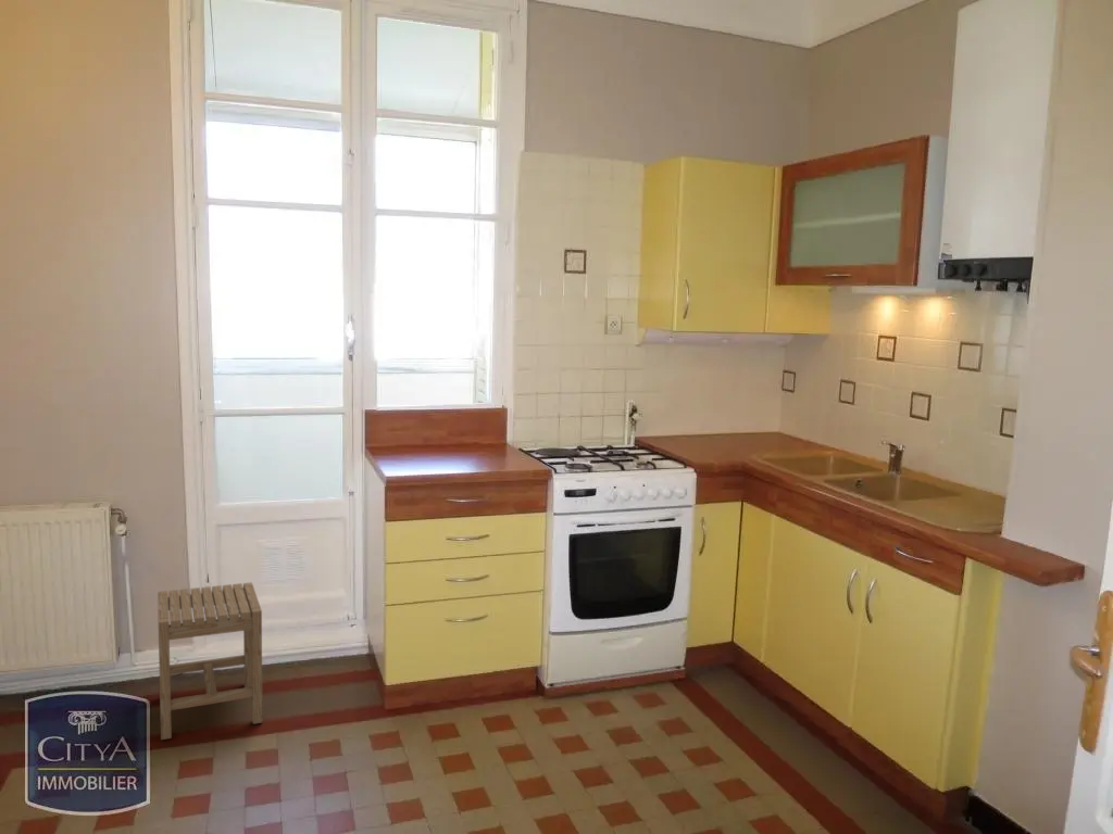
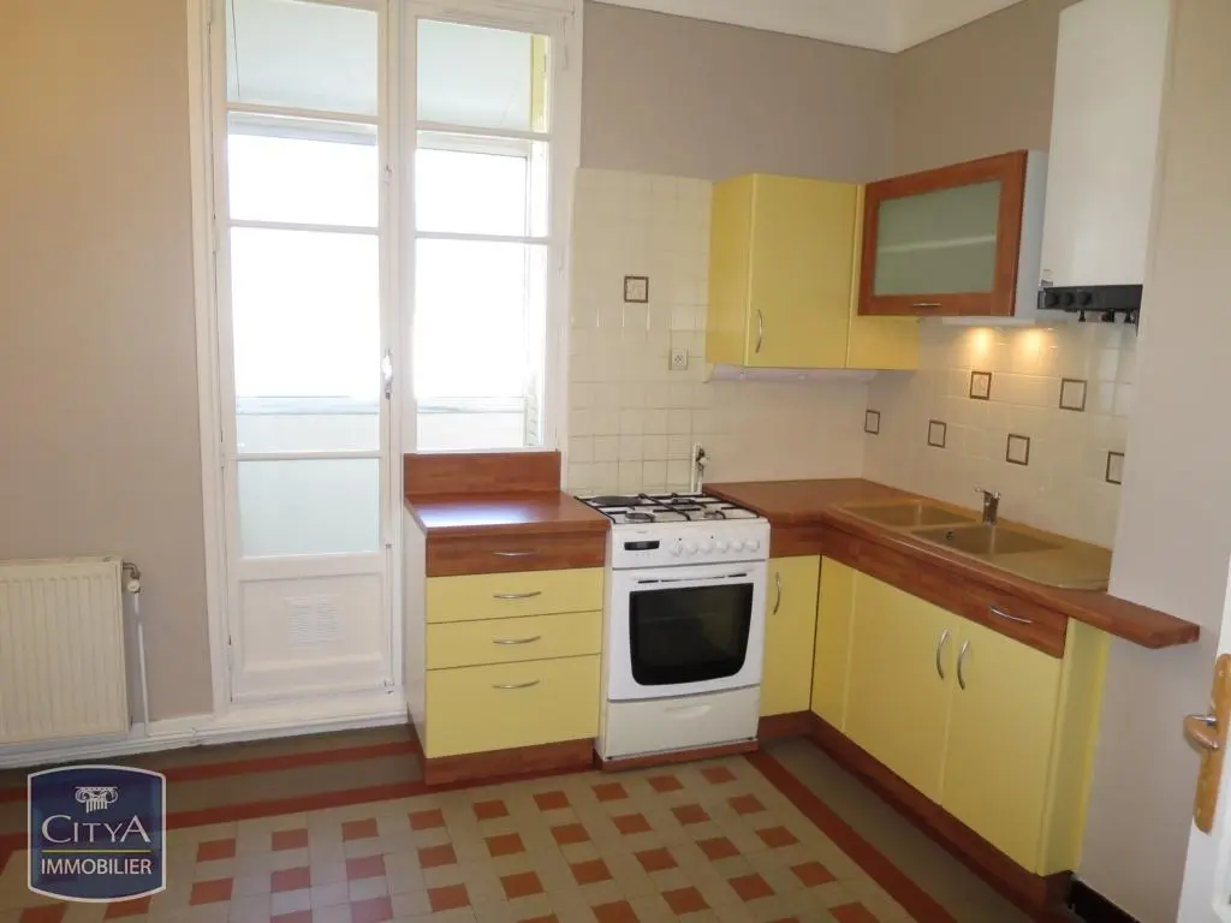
- stool (209, 659)
